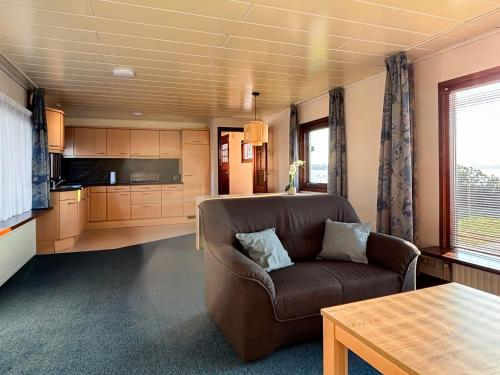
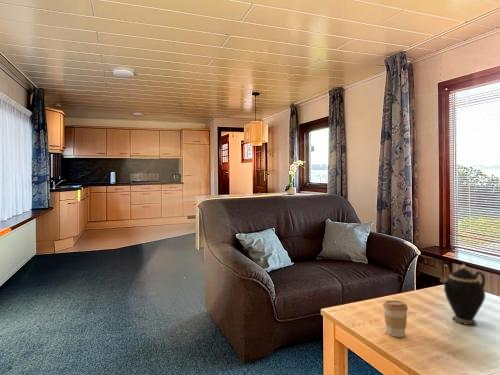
+ coffee cup (395, 317)
+ teapot (463, 292)
